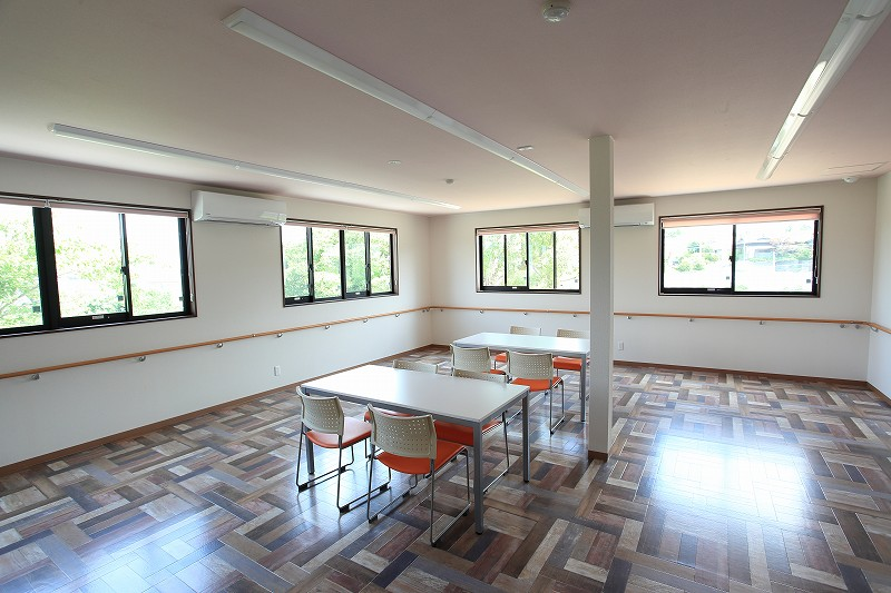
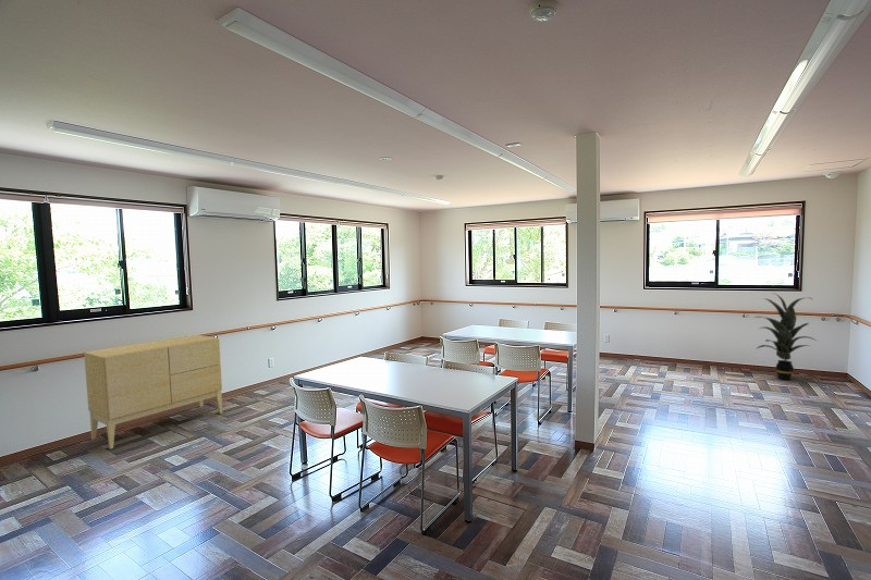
+ indoor plant (781, 335)
+ sideboard (159, 385)
